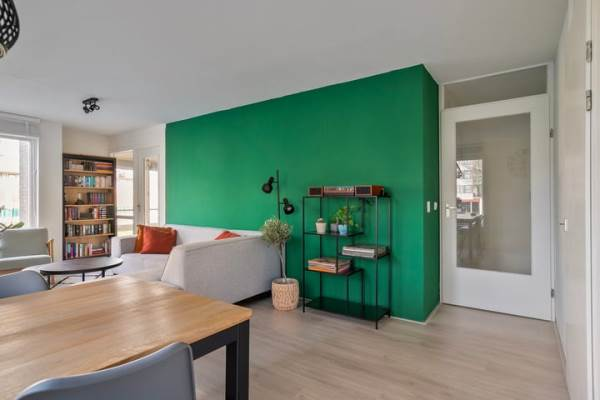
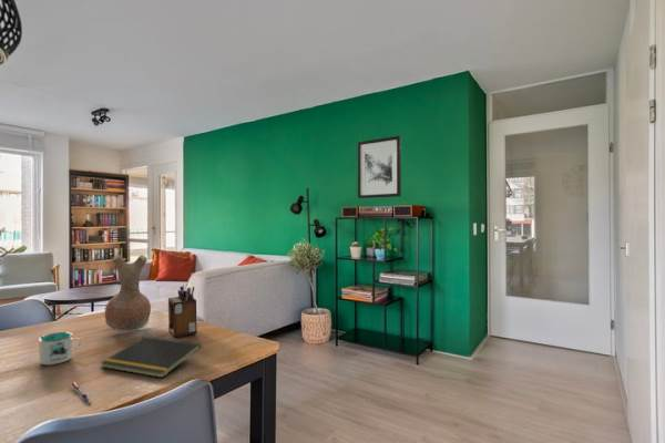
+ wall art (378, 168)
+ vase (127, 290)
+ desk organizer (182, 309)
+ mug (60, 347)
+ notepad (152, 354)
+ pen (81, 392)
